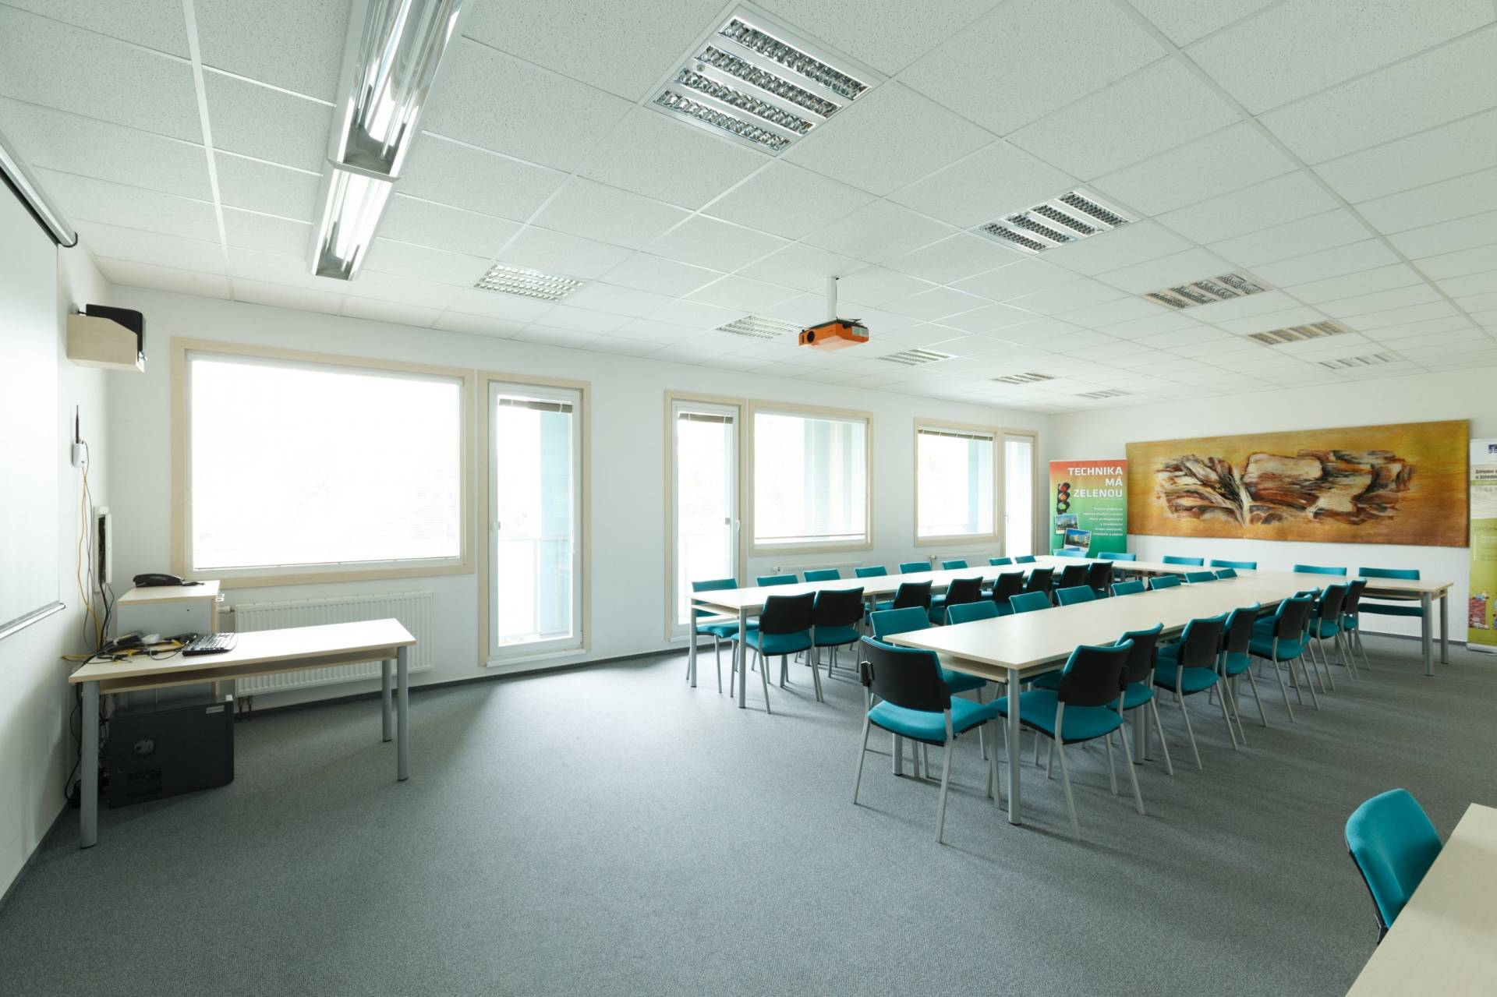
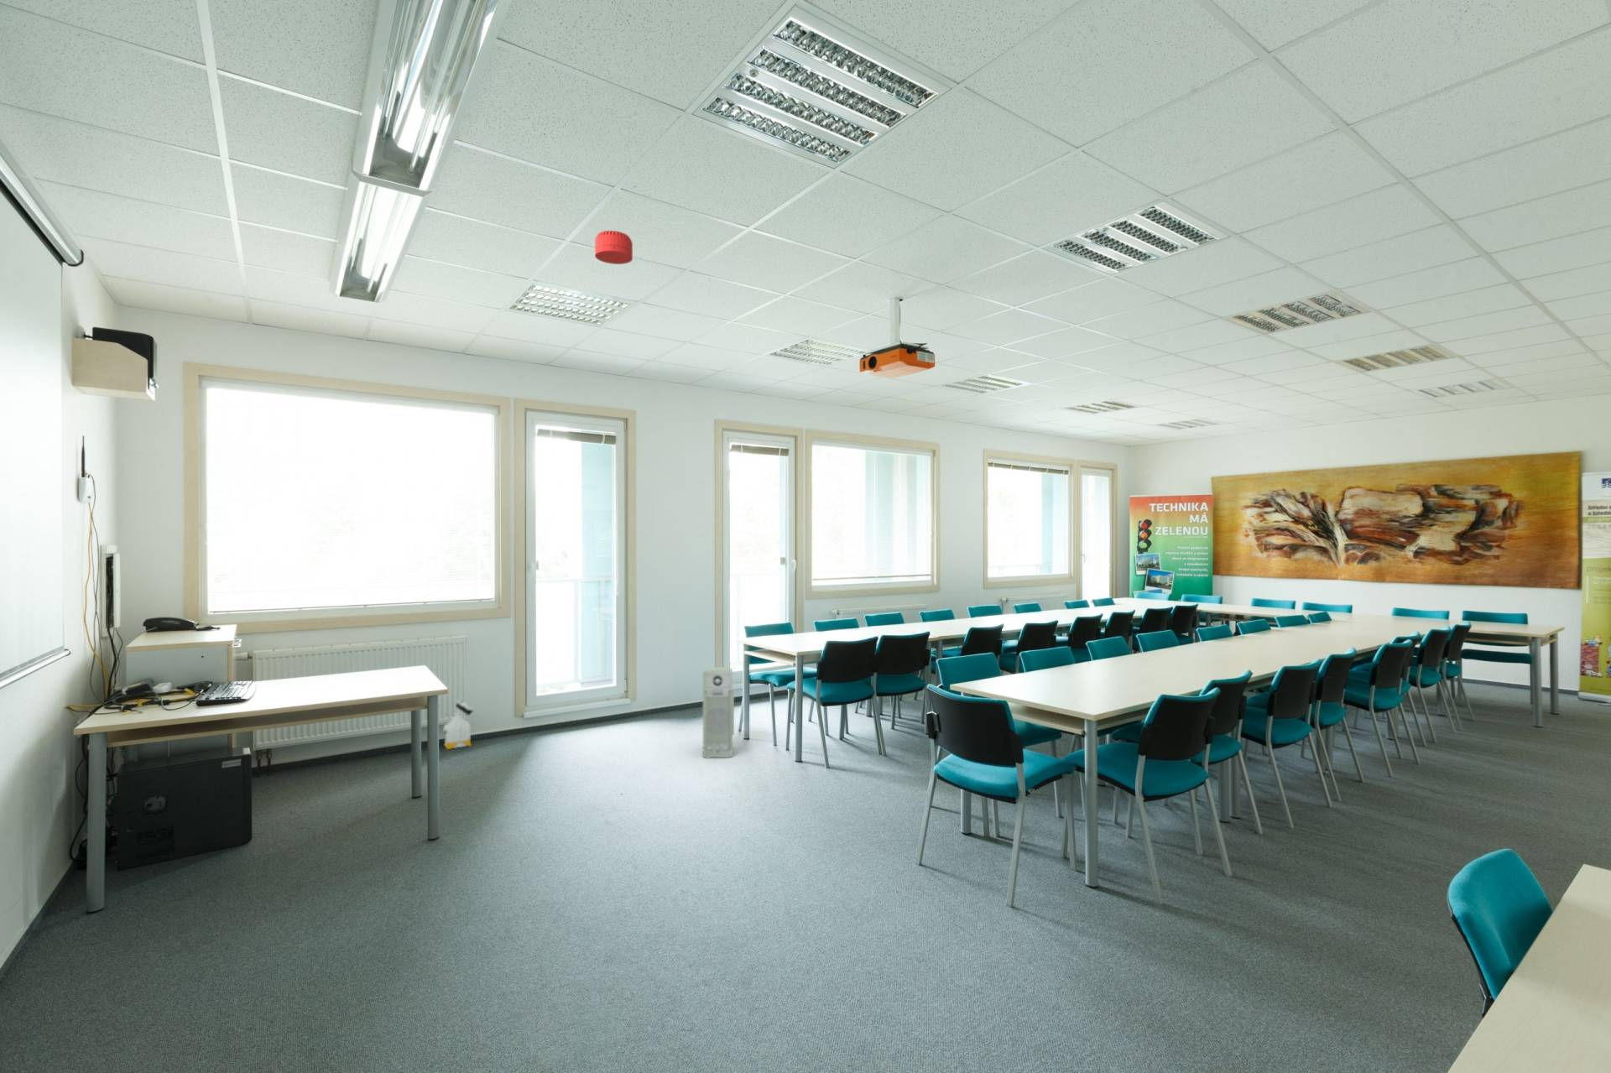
+ air purifier (719, 710)
+ bag (458, 721)
+ smoke detector (613, 247)
